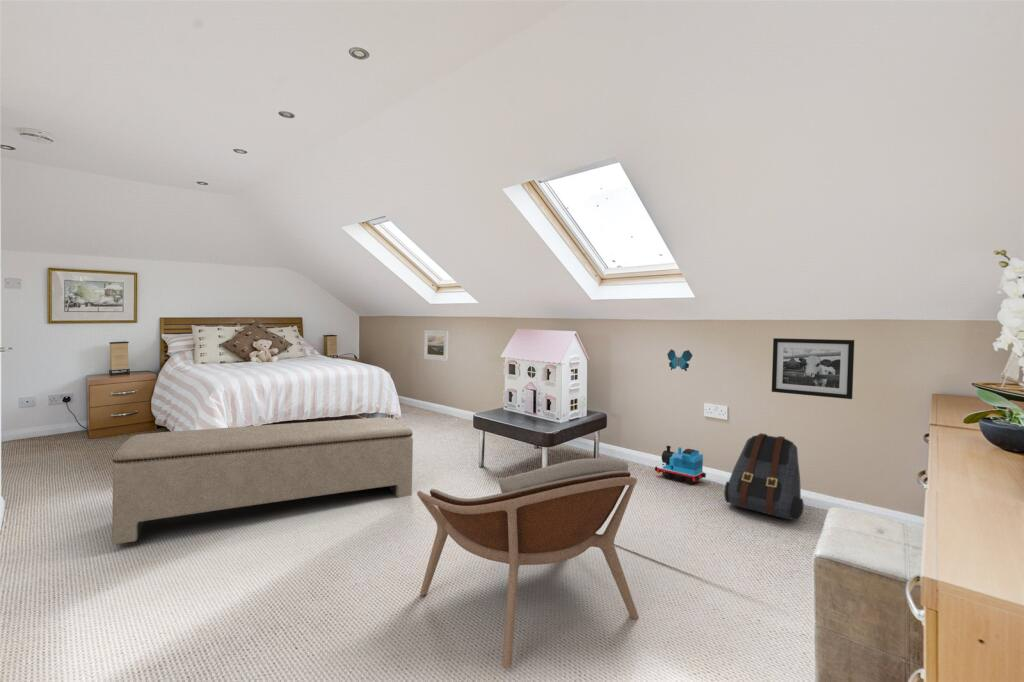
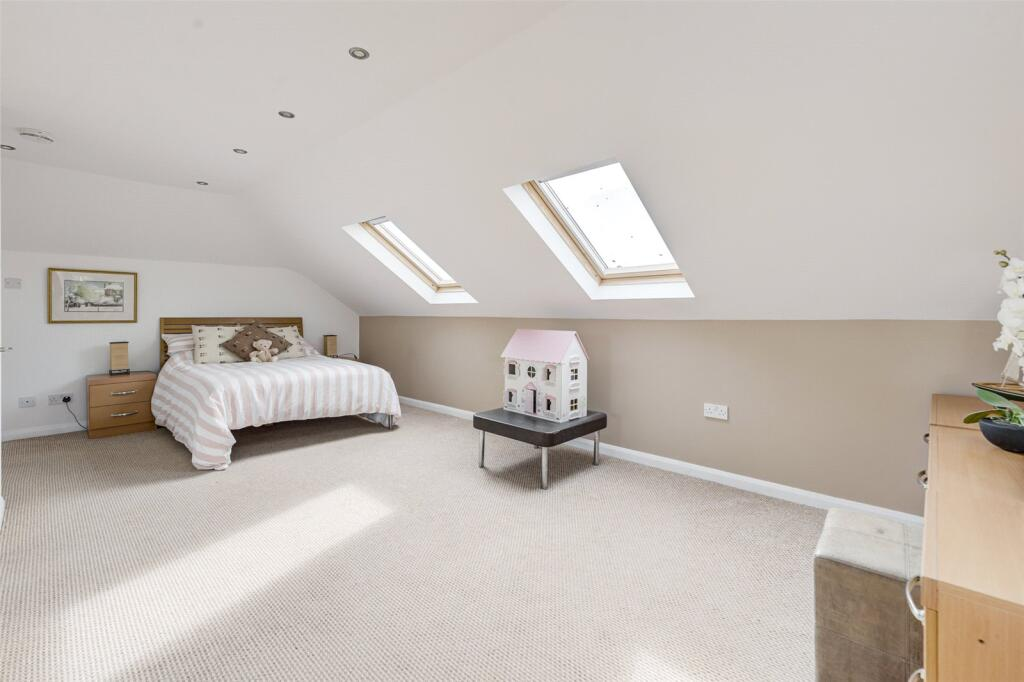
- backpack (767, 472)
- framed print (435, 345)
- picture frame (811, 367)
- armchair (540, 524)
- toy train (680, 463)
- bench (280, 467)
- decorative butterfly (678, 360)
